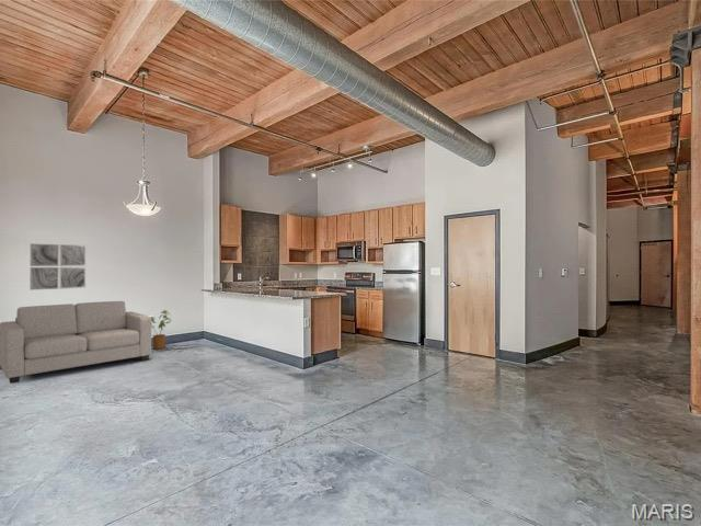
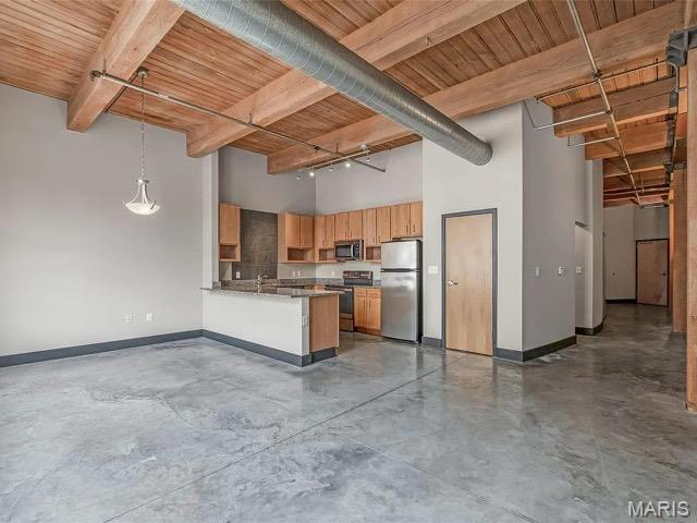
- house plant (161, 329)
- wall art (58, 265)
- sofa (80, 334)
